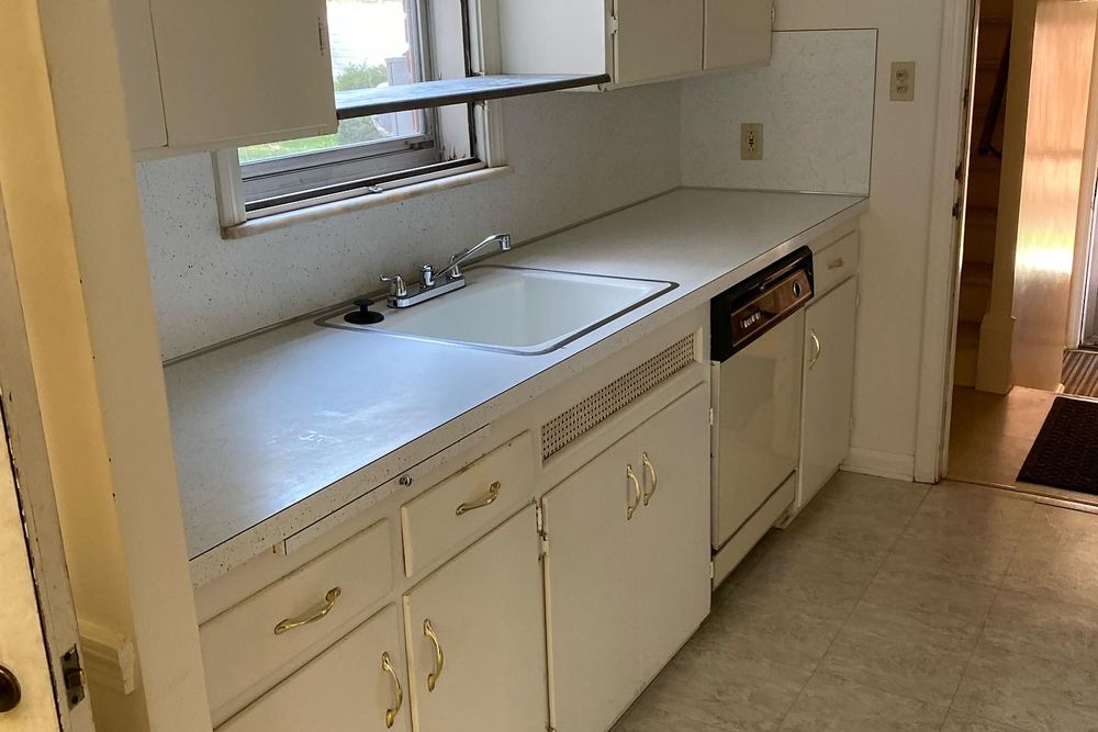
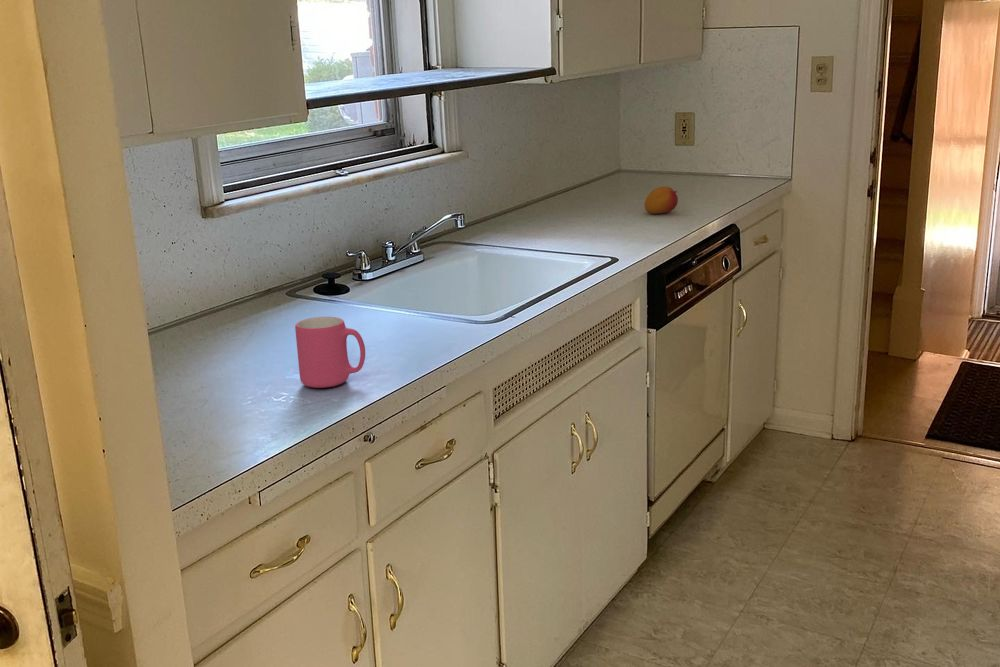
+ fruit (661, 200)
+ mug (331, 352)
